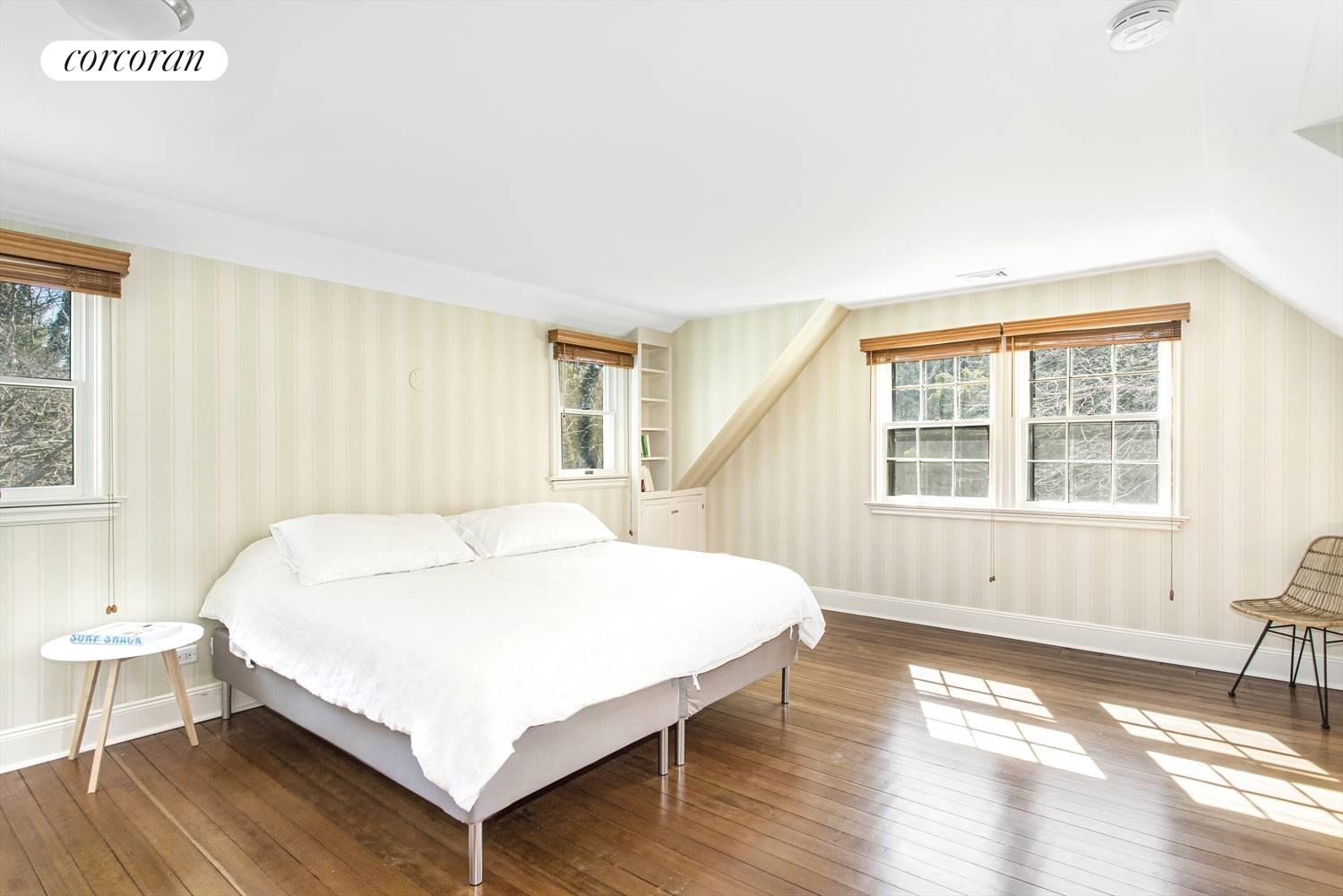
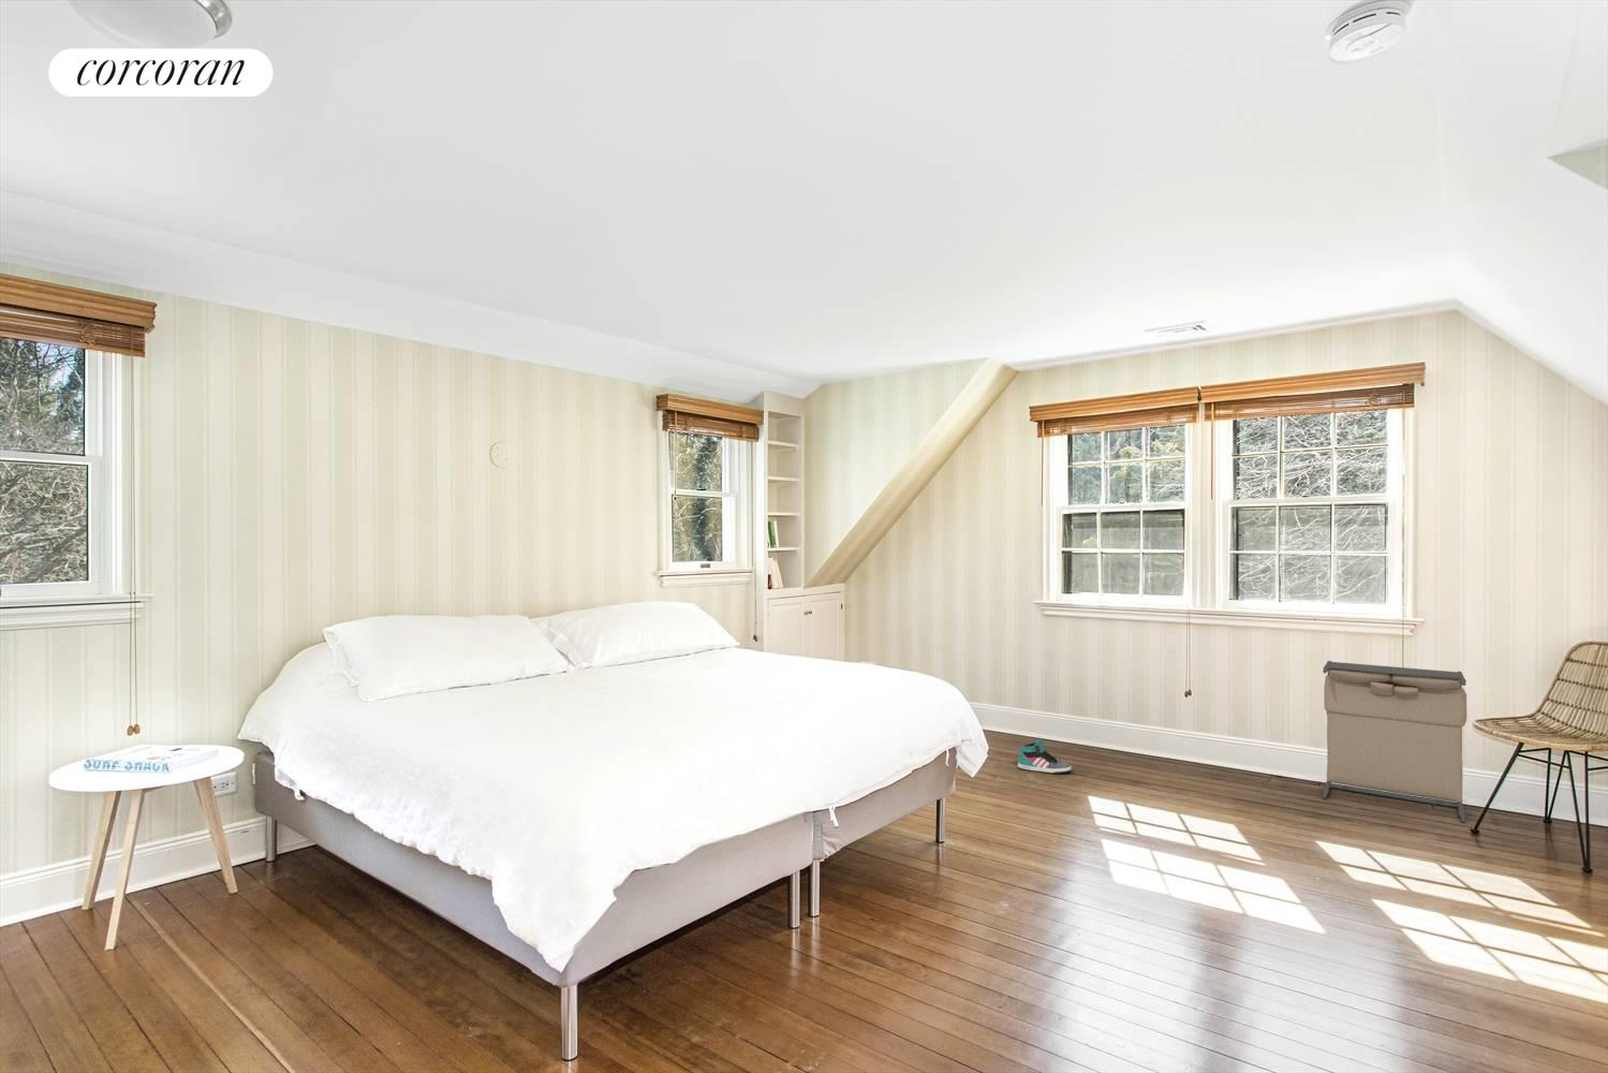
+ sneaker (1044, 754)
+ laundry hamper (1391, 735)
